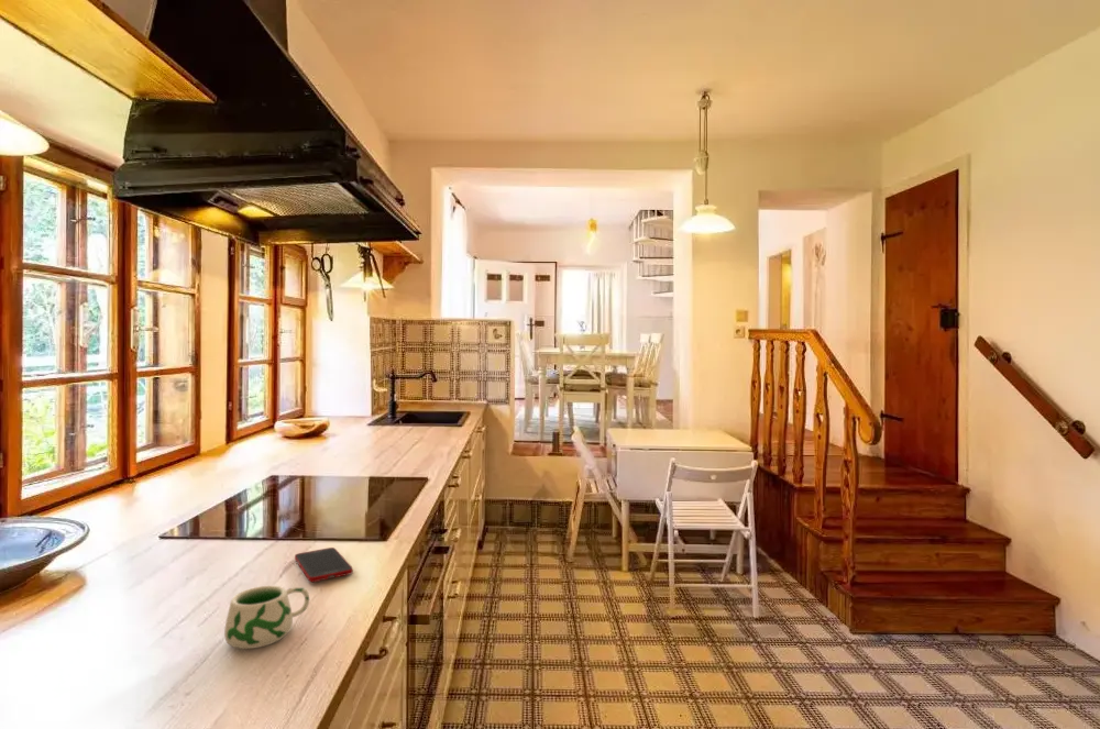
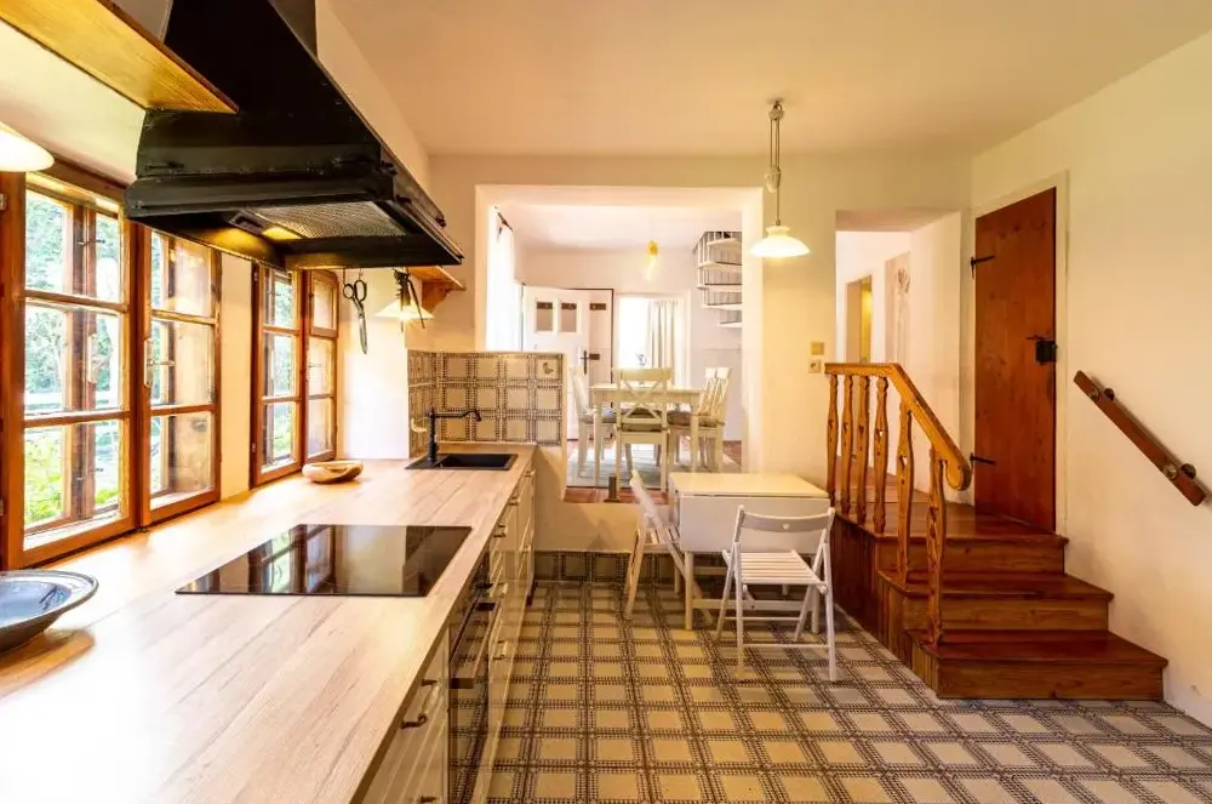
- mug (270, 611)
- cell phone (322, 563)
